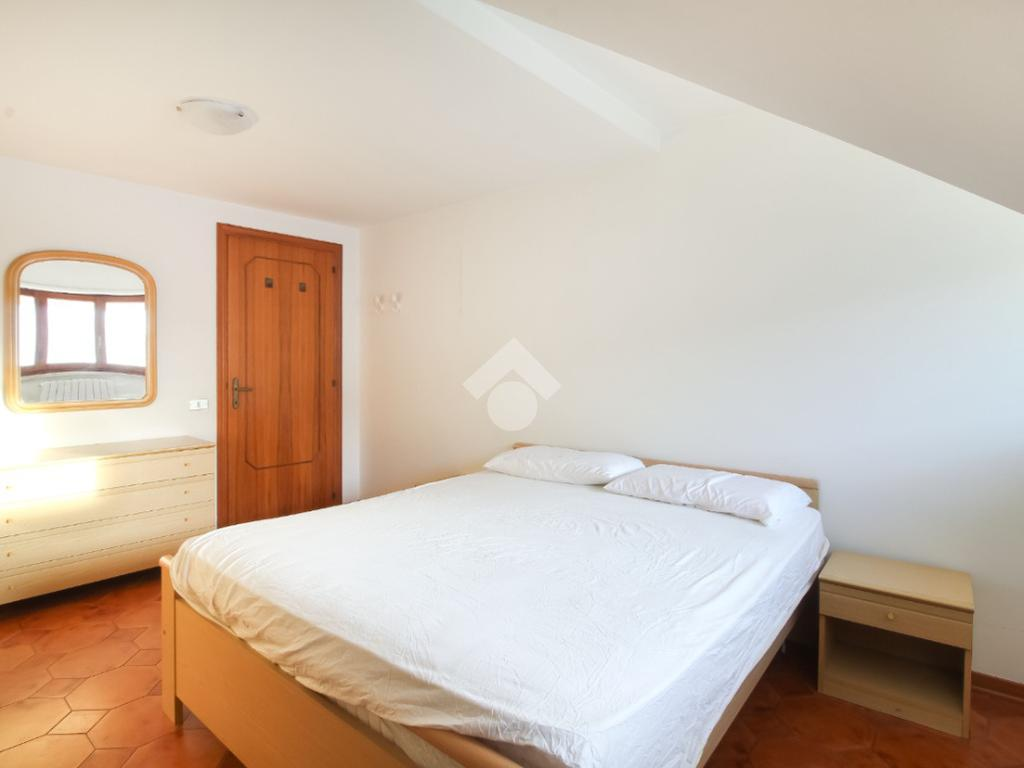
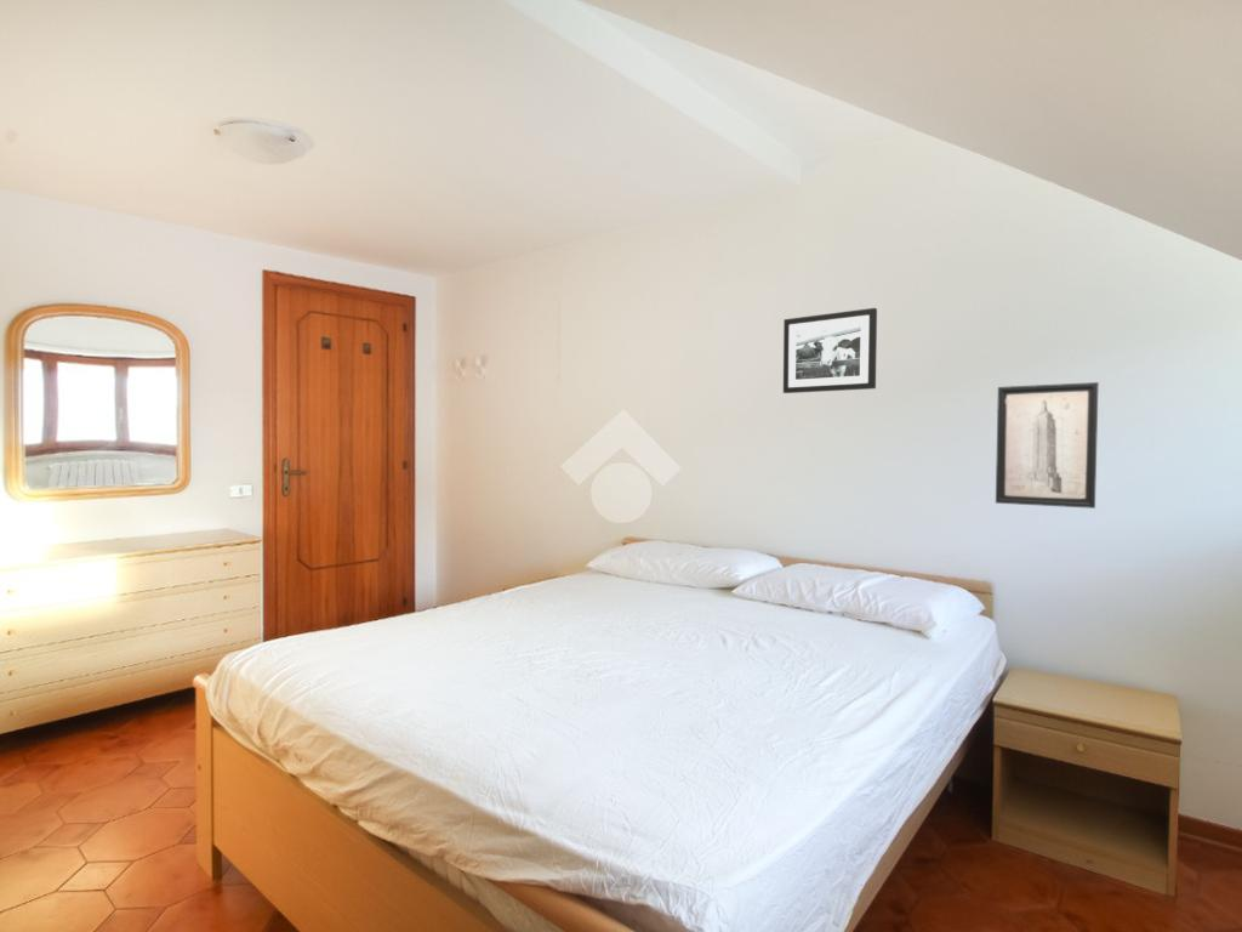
+ wall art (1044, 444)
+ picture frame (827, 352)
